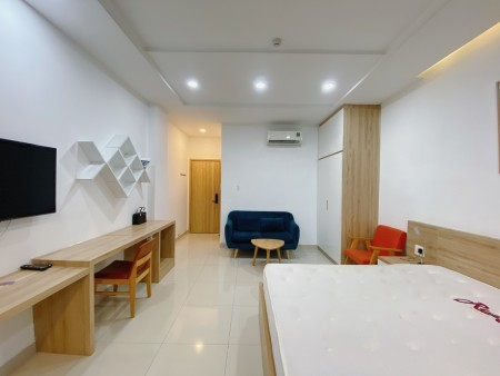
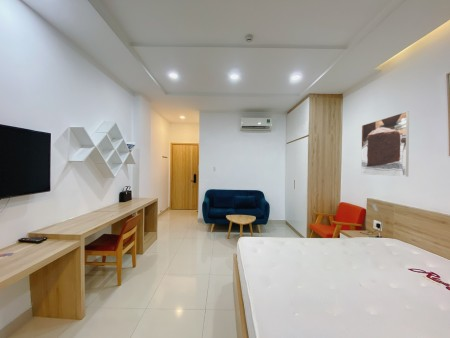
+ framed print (381, 147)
